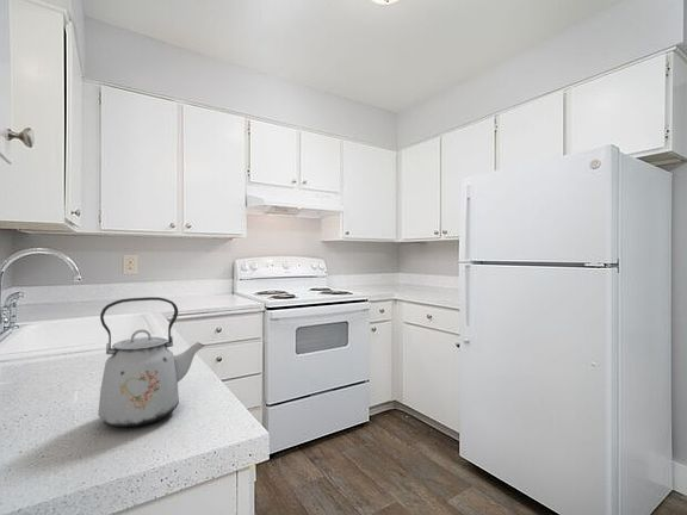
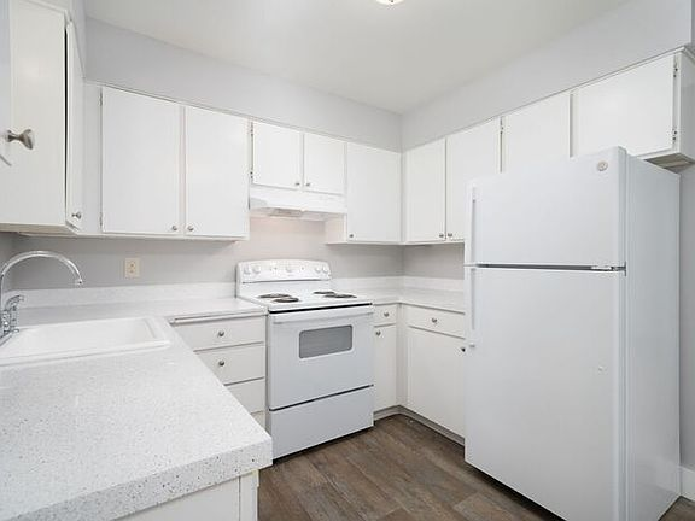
- kettle (155, 354)
